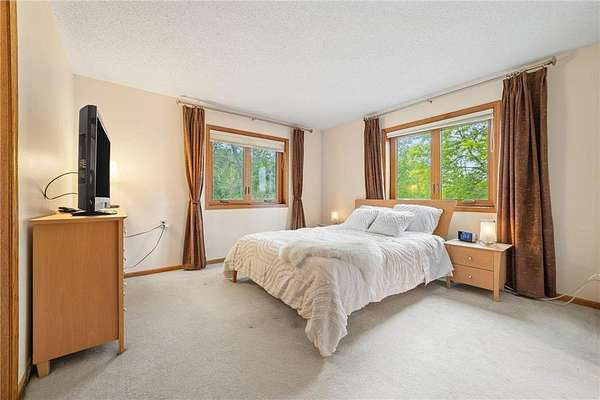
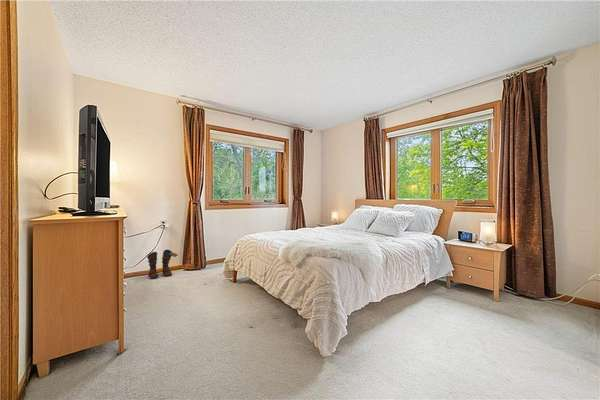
+ boots (163, 262)
